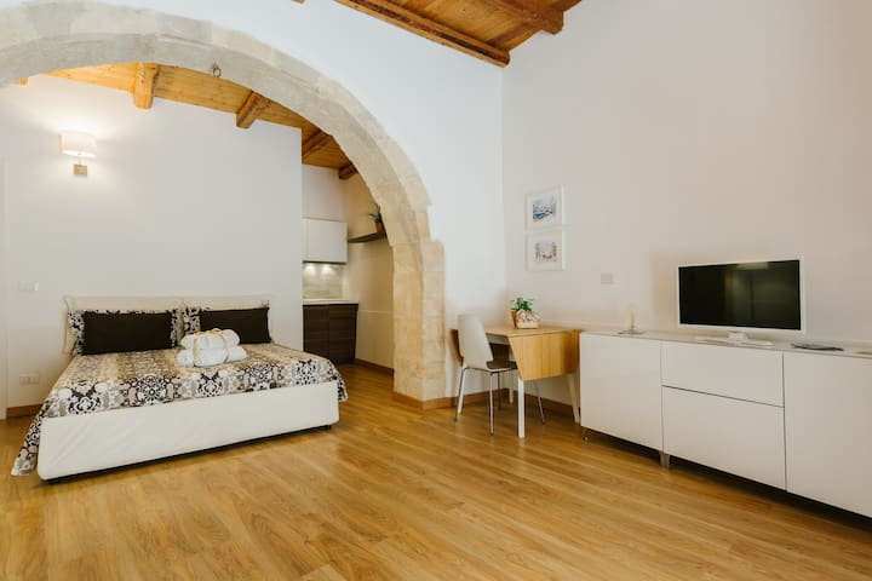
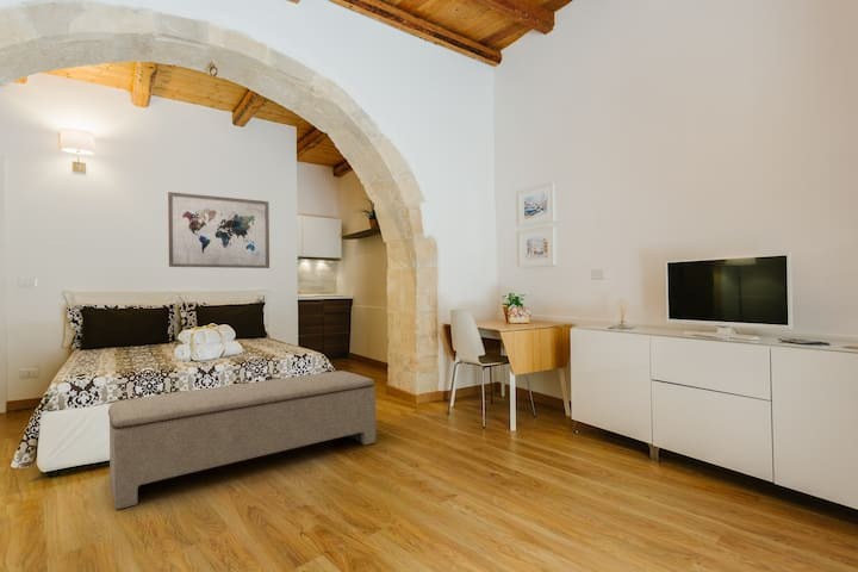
+ wall art (222, 231)
+ bench (255, 423)
